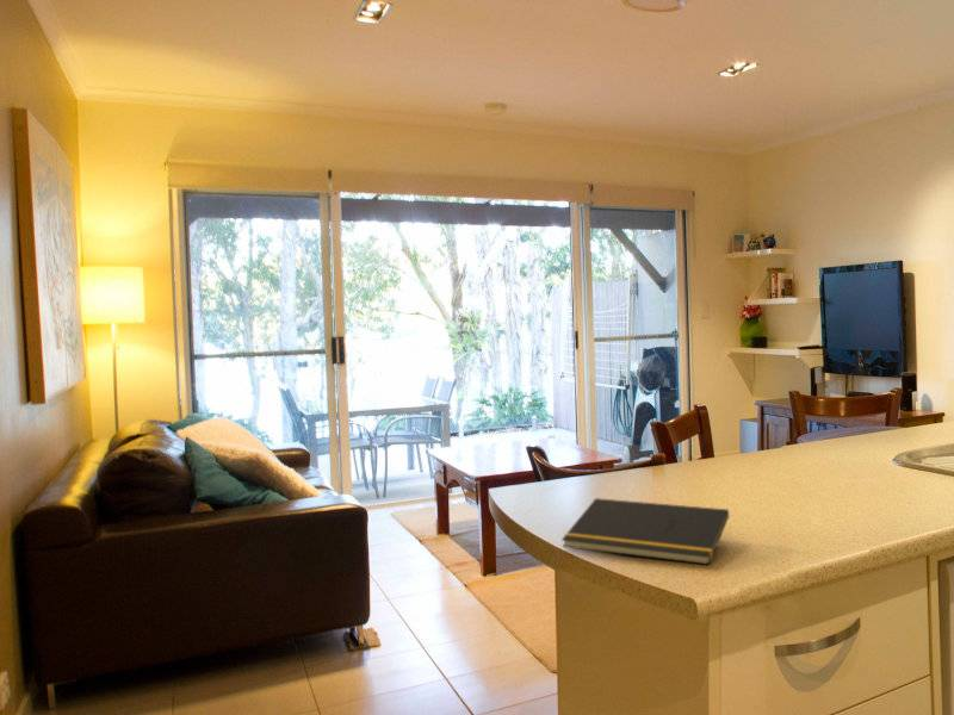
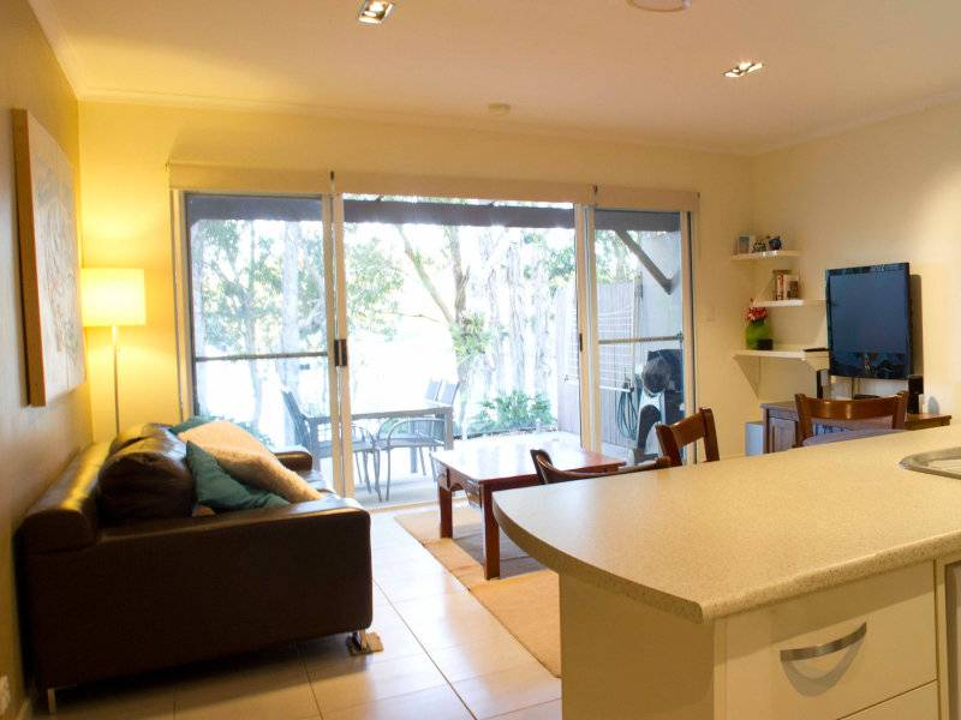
- notepad (646, 528)
